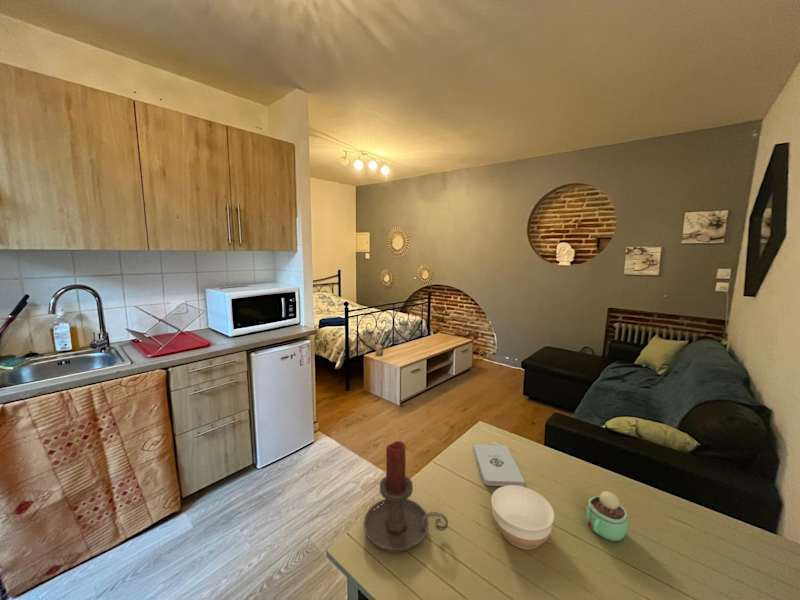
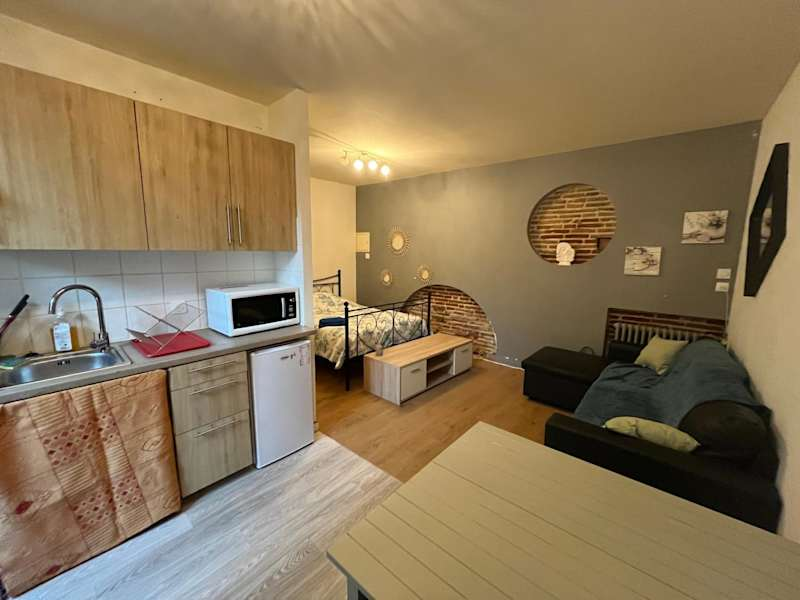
- notepad (496, 463)
- candle holder (405, 487)
- bowl (521, 518)
- chocolate milk (605, 511)
